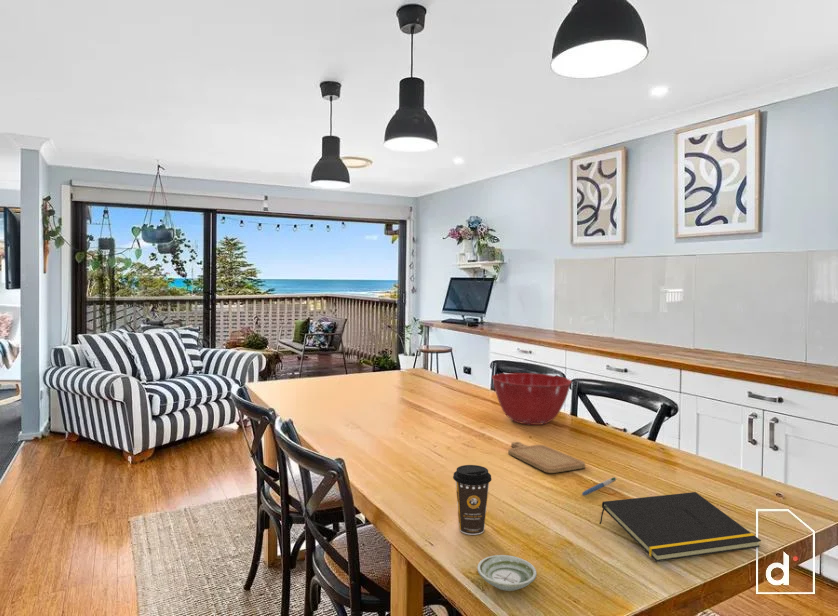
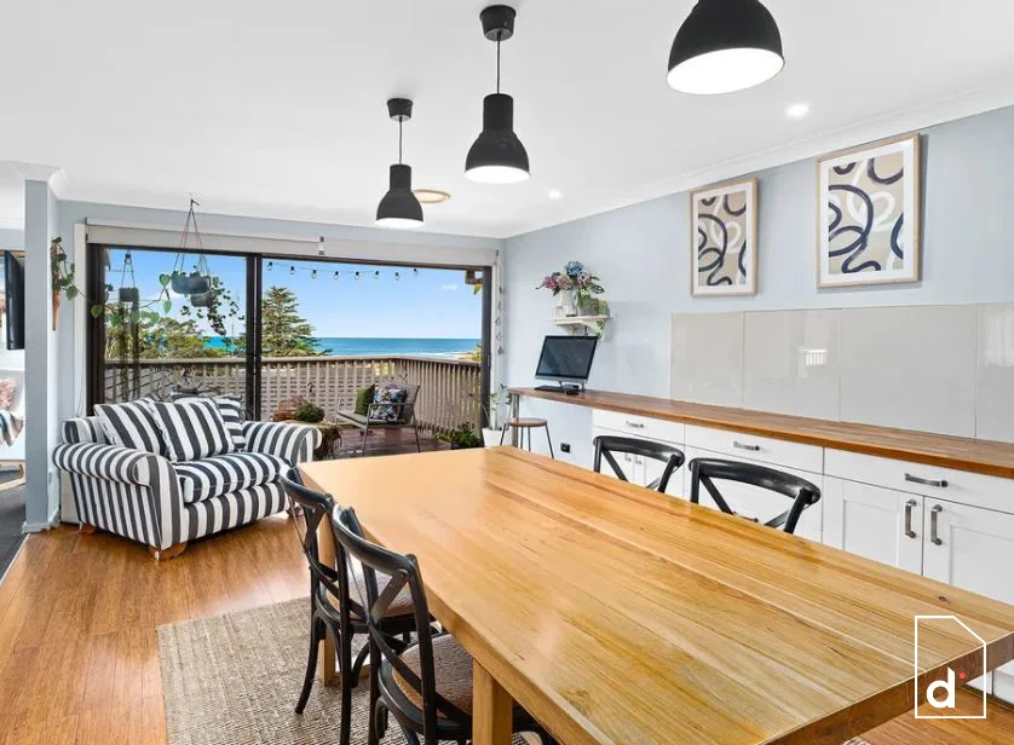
- chopping board (539, 455)
- notepad (677, 523)
- mixing bowl (530, 399)
- saucer (506, 575)
- pen (598, 485)
- coffee cup (471, 499)
